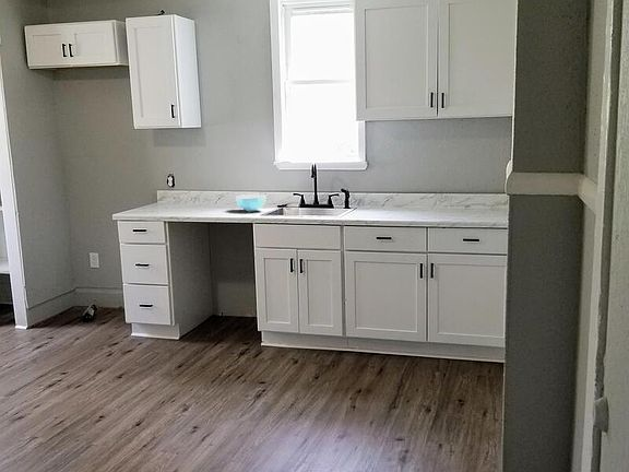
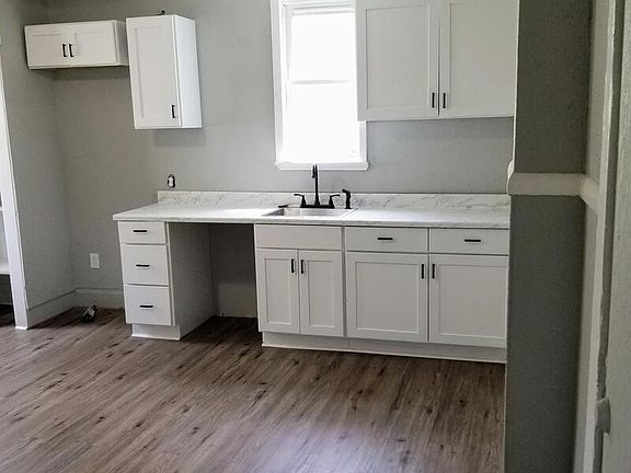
- cereal bowl (251, 203)
